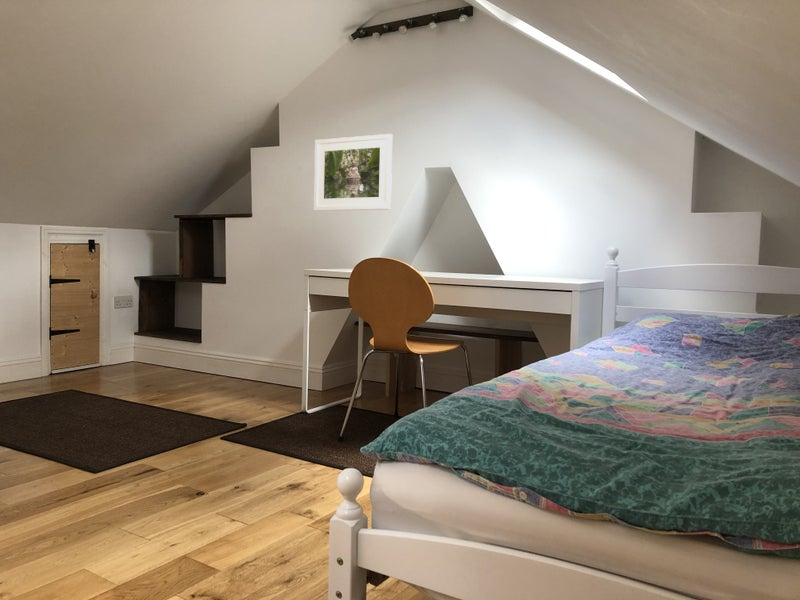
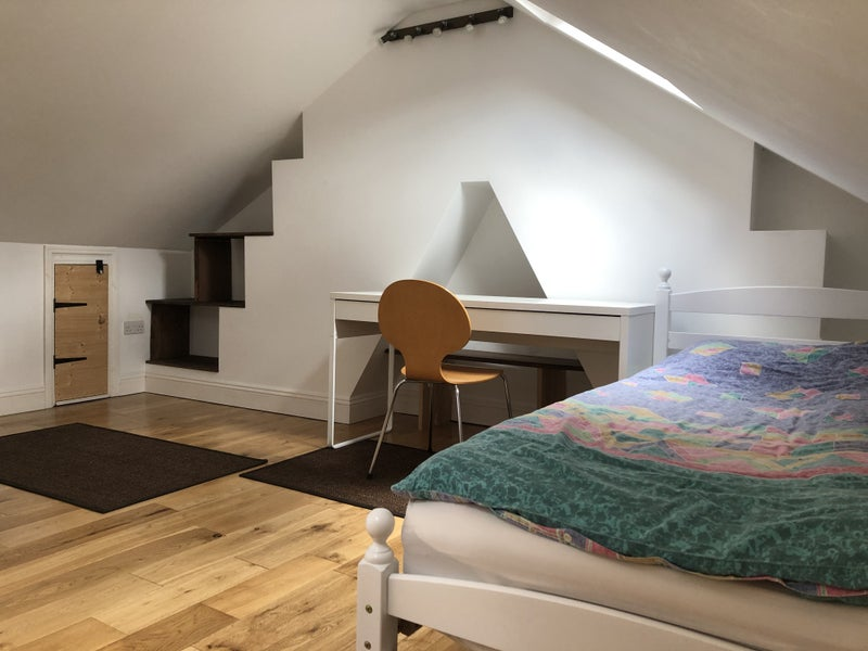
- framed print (351, 173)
